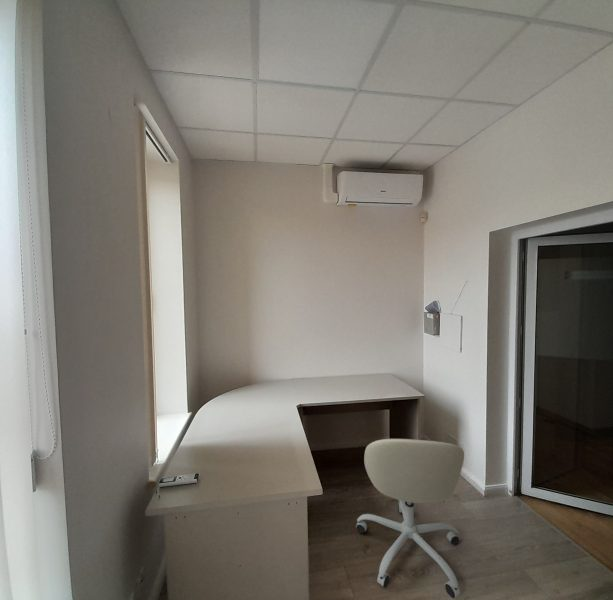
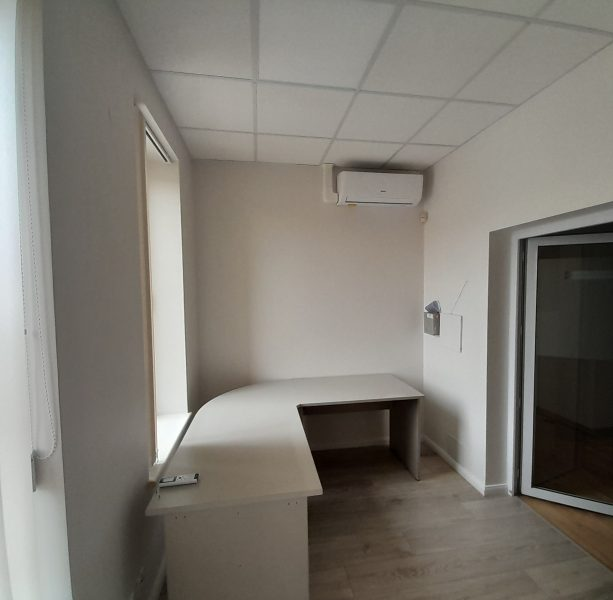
- office chair (409, 481)
